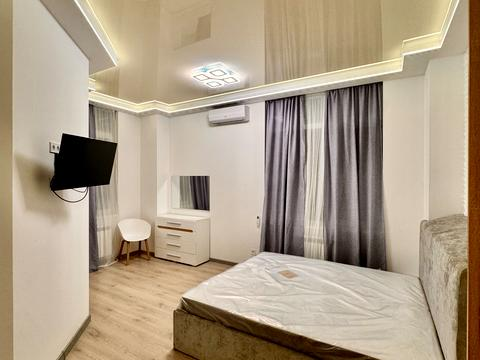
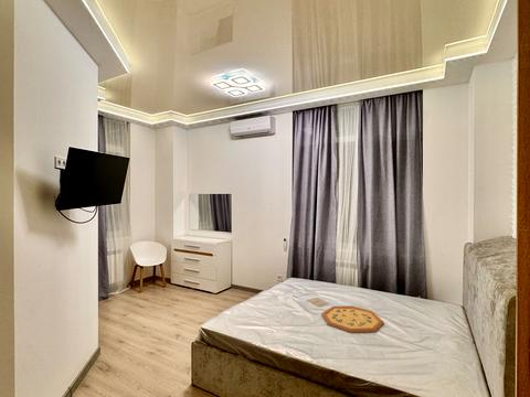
+ decorative tray (351, 316)
